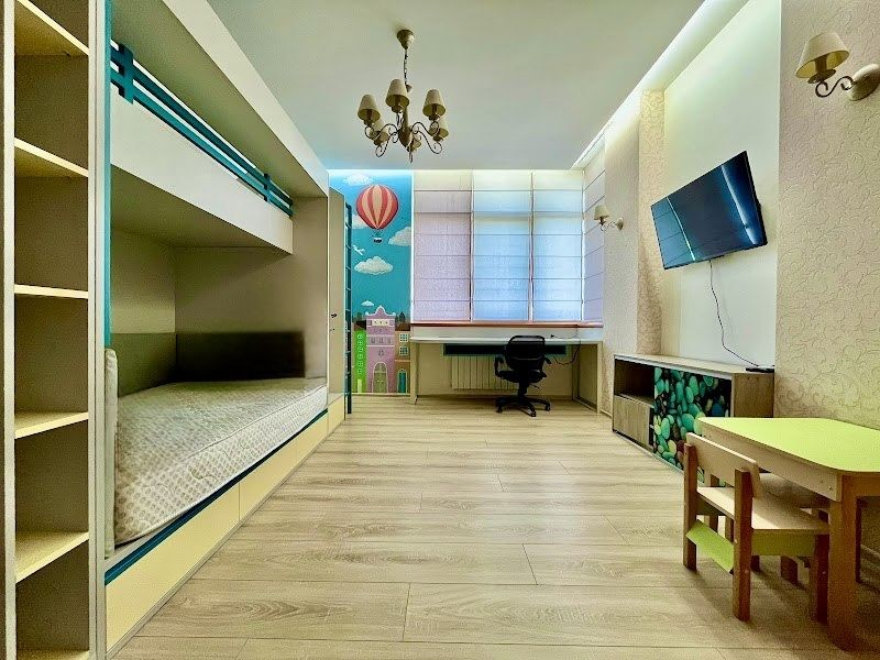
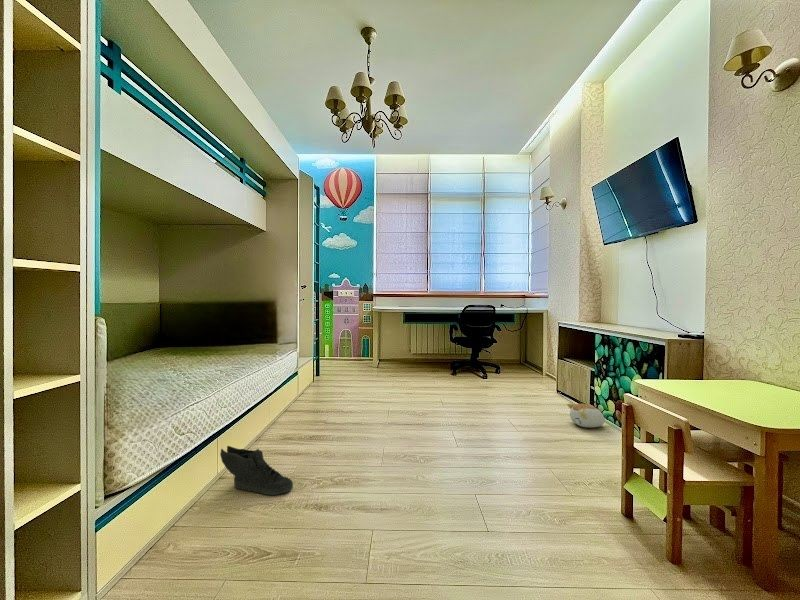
+ plush toy (589, 414)
+ sneaker (256, 469)
